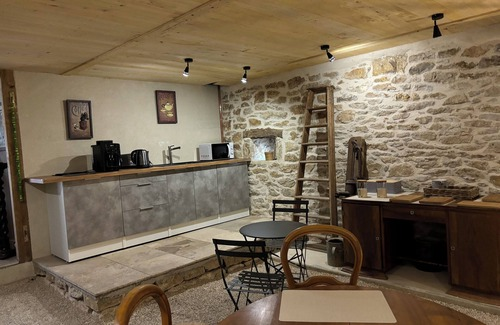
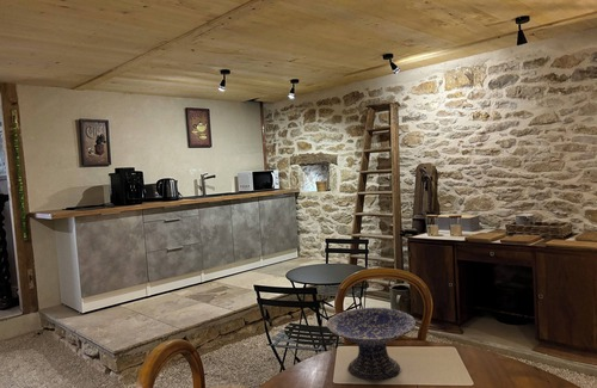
+ decorative bowl (371, 344)
